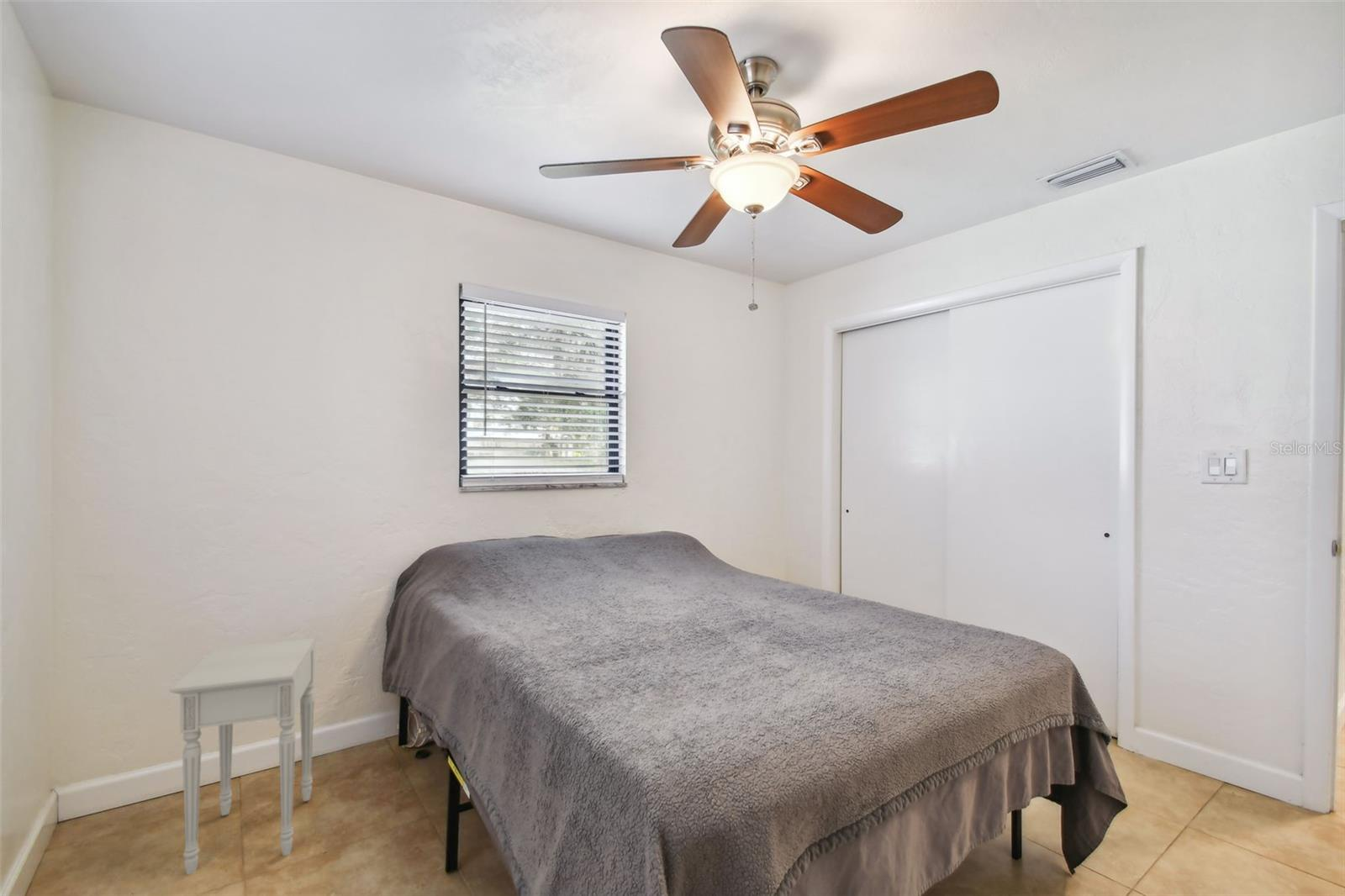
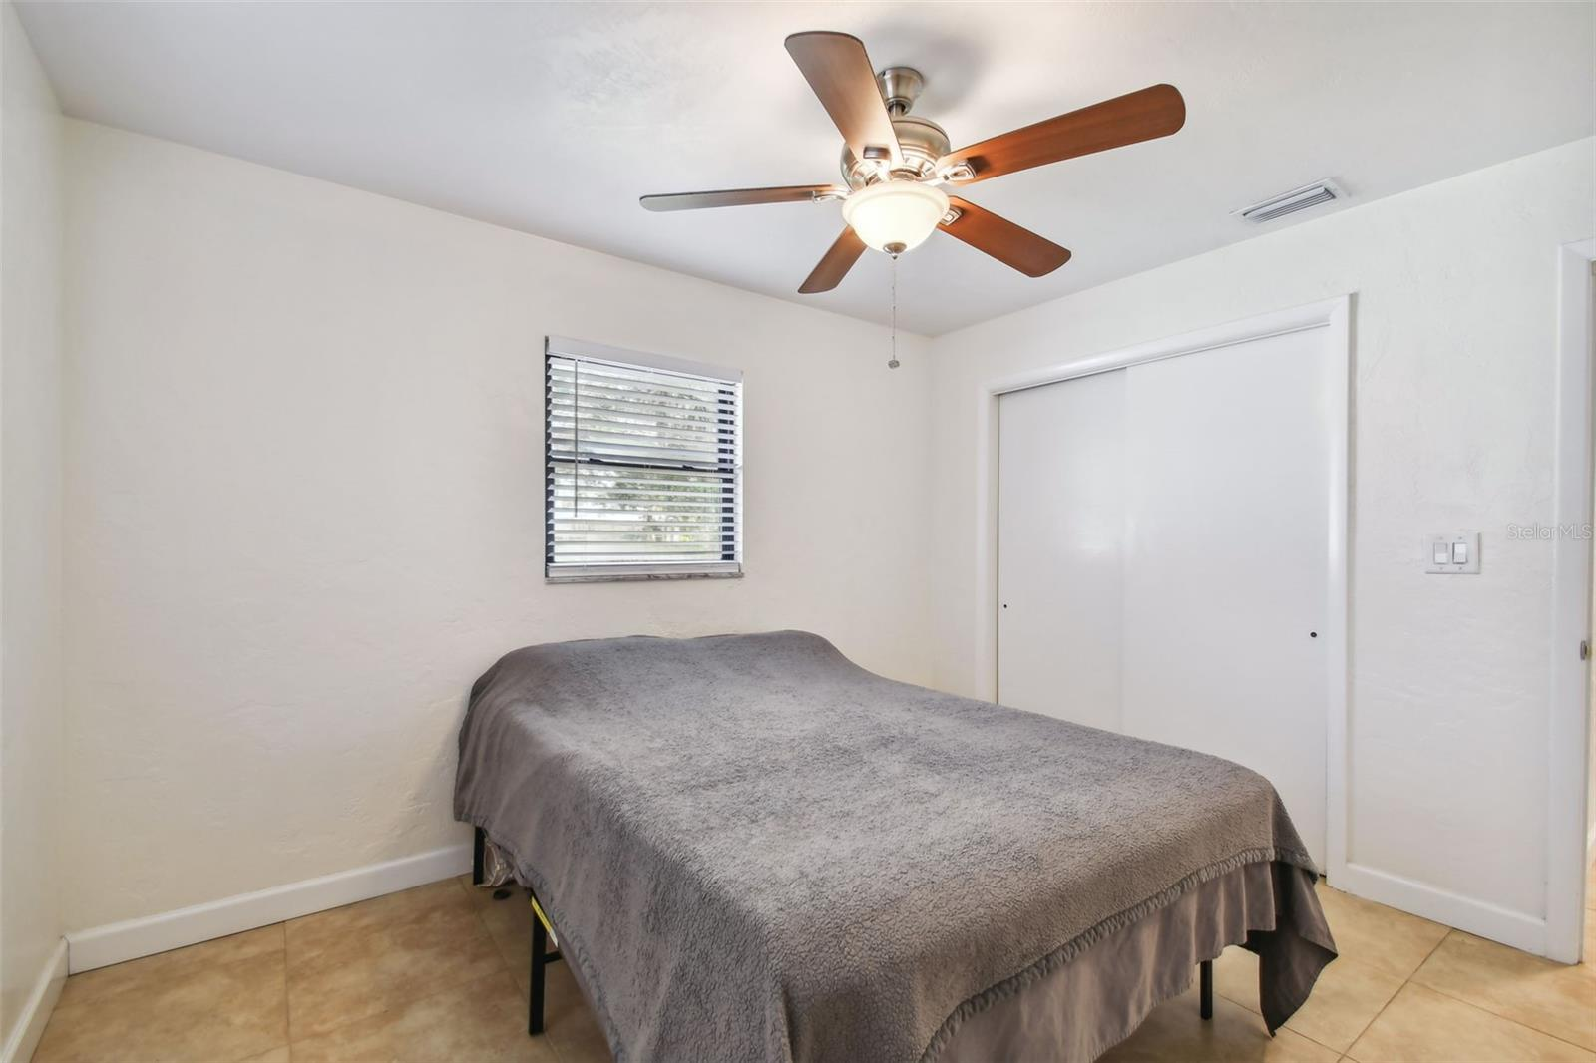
- nightstand (232, 744)
